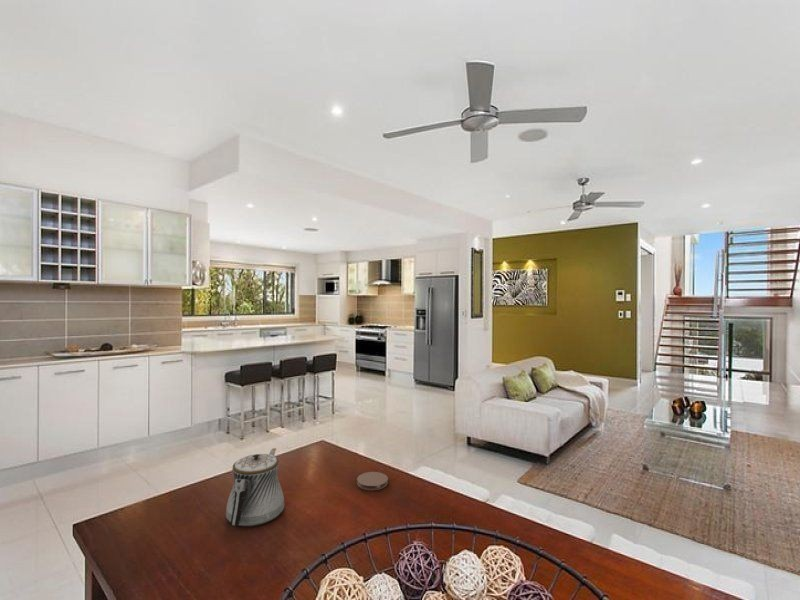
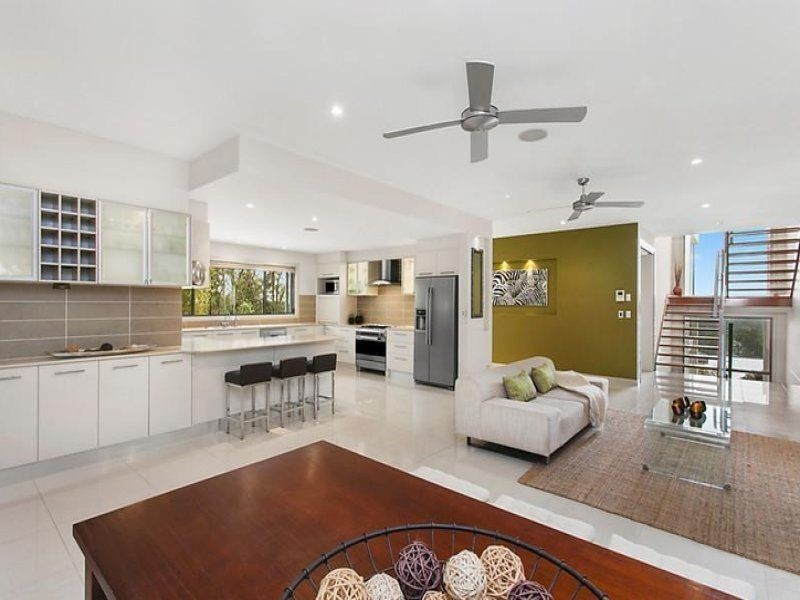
- coaster (372, 480)
- teapot (256, 483)
